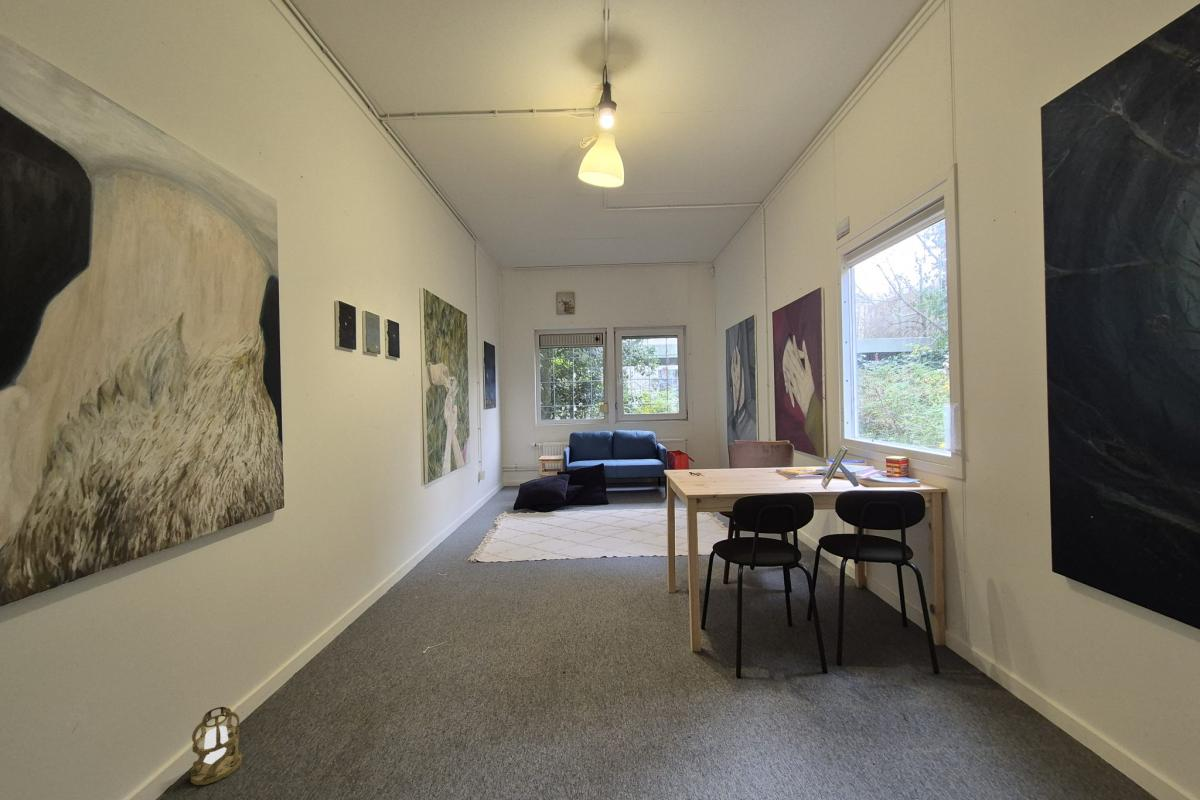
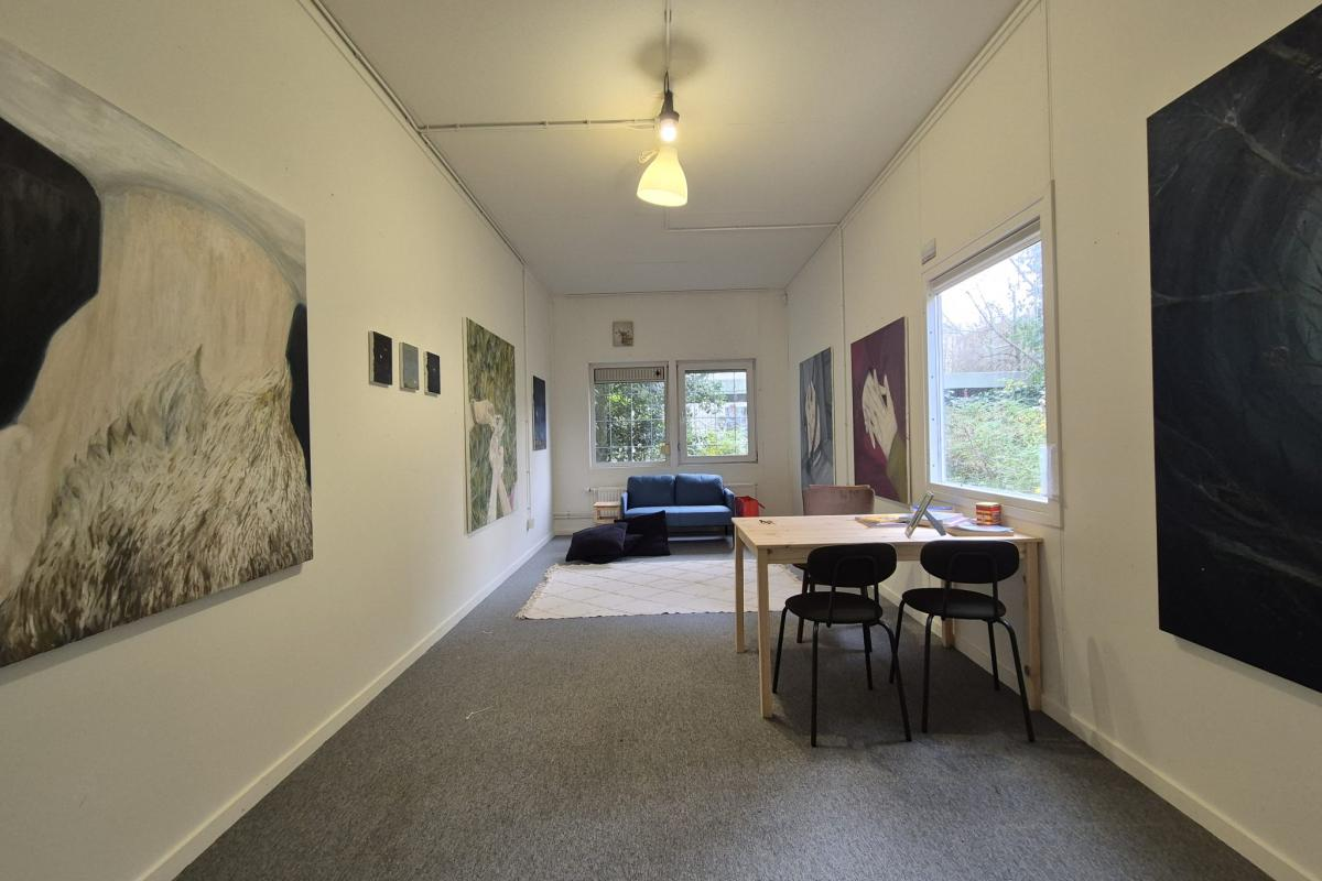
- lantern (216, 725)
